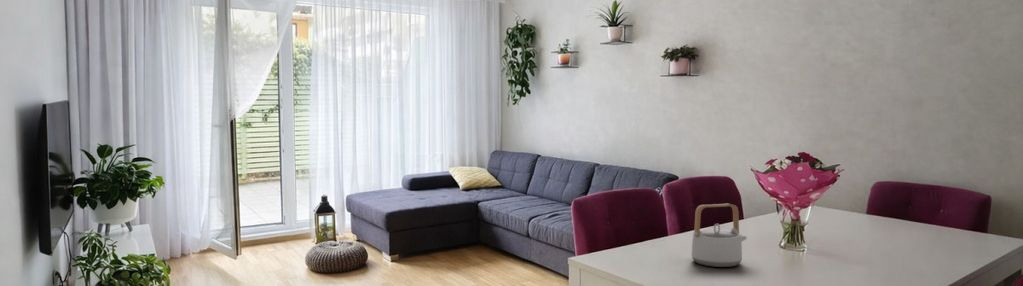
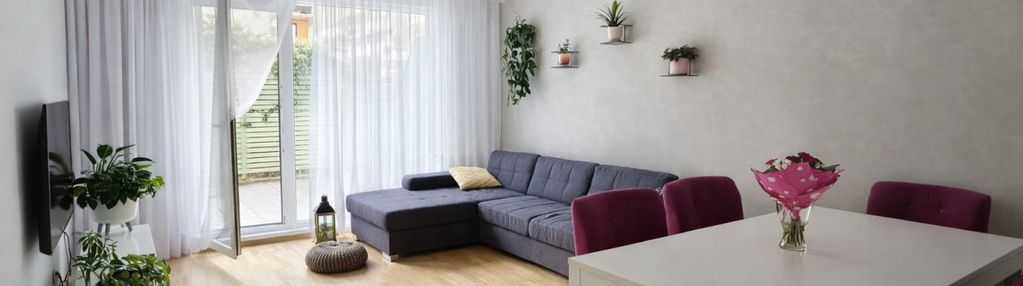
- teapot (720, 233)
